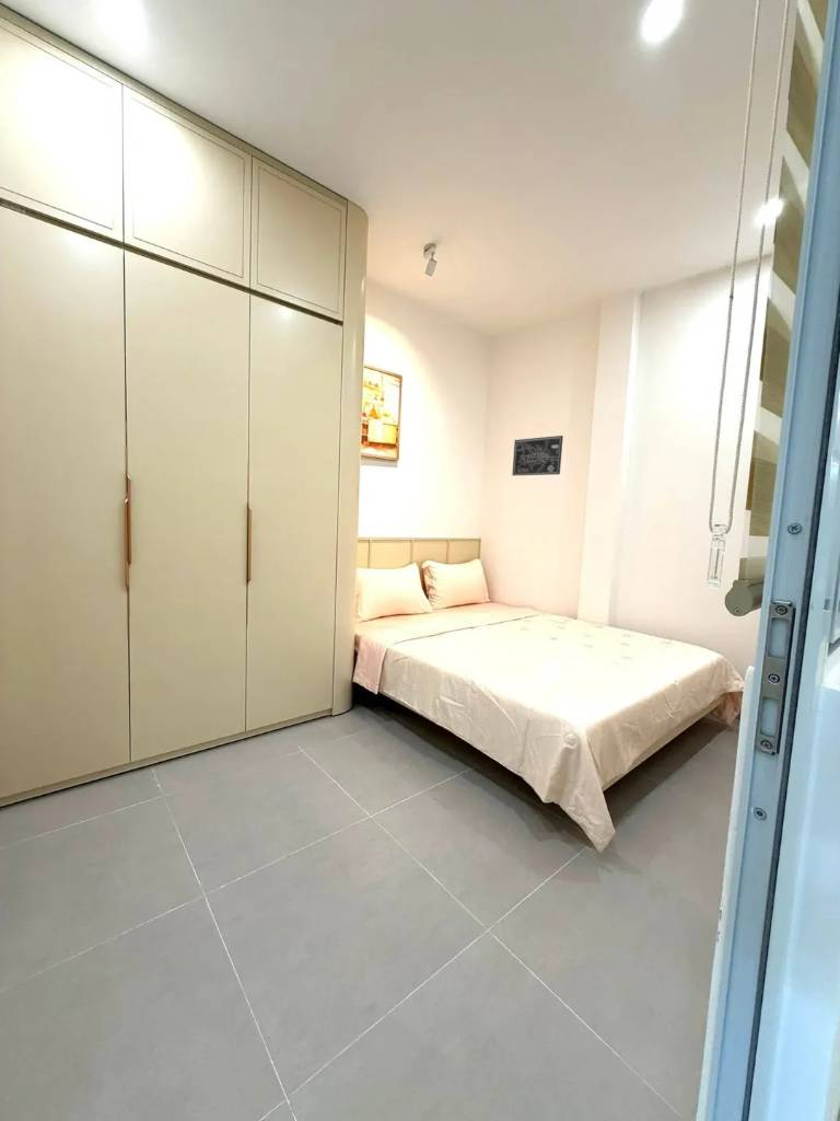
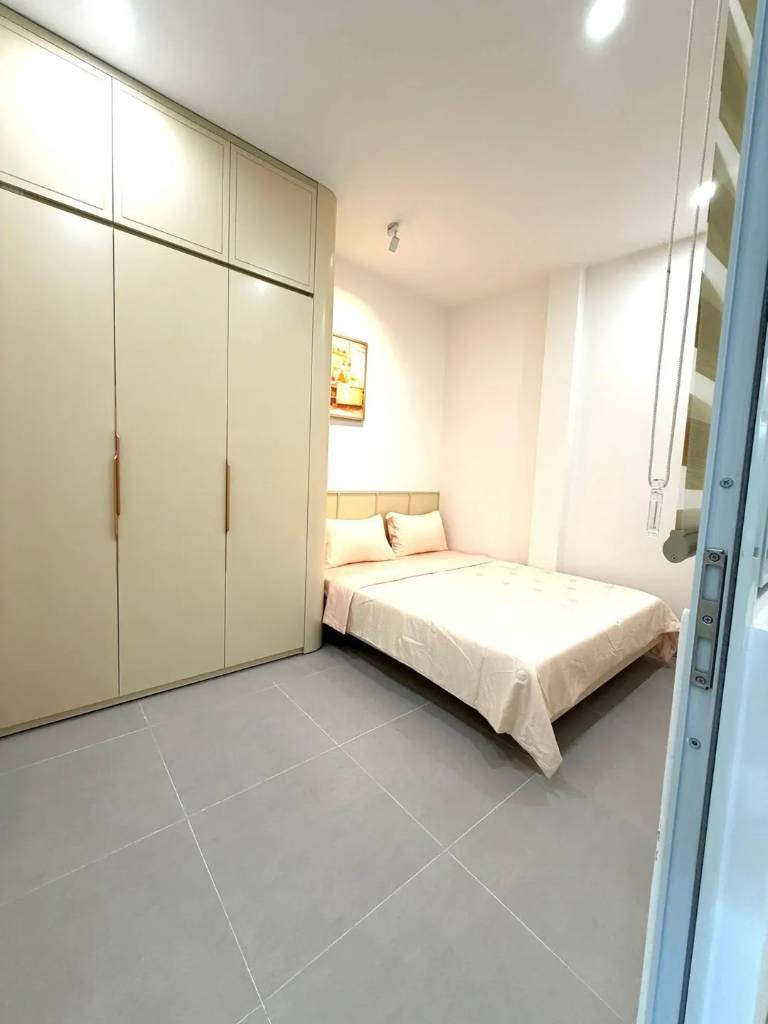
- wall art (536, 457)
